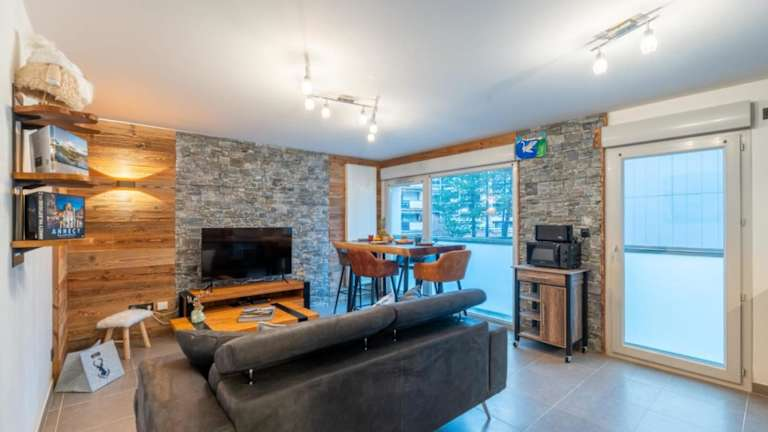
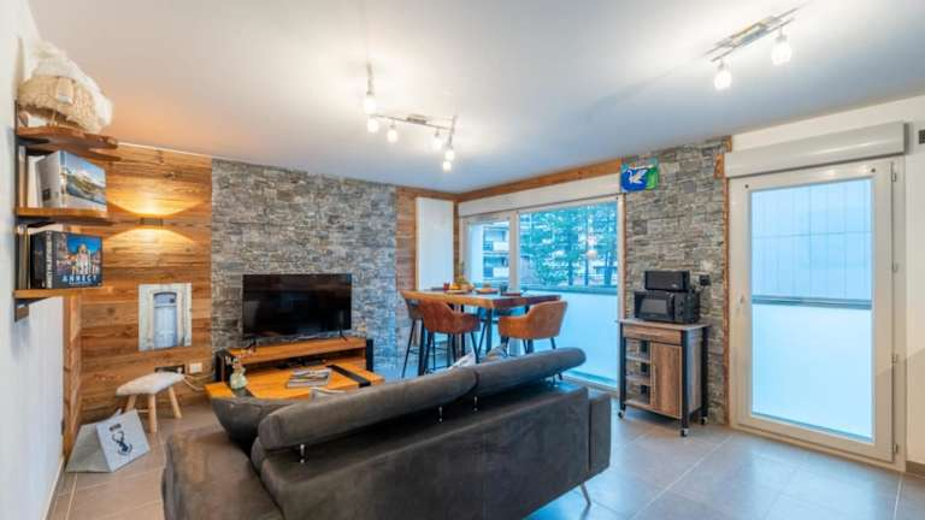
+ wall art (165, 315)
